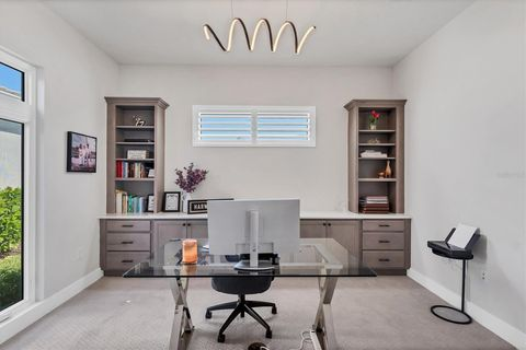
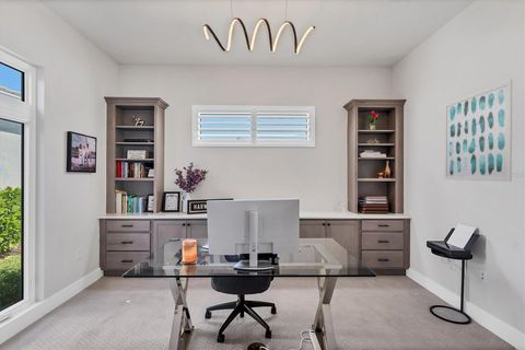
+ wall art (472, 137)
